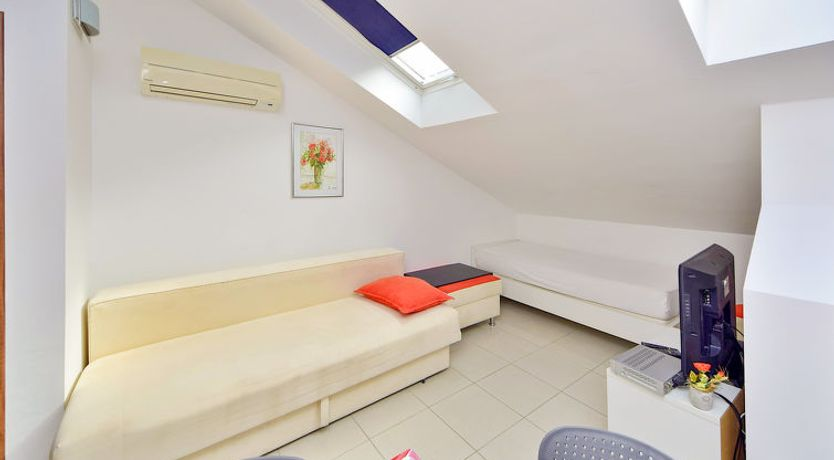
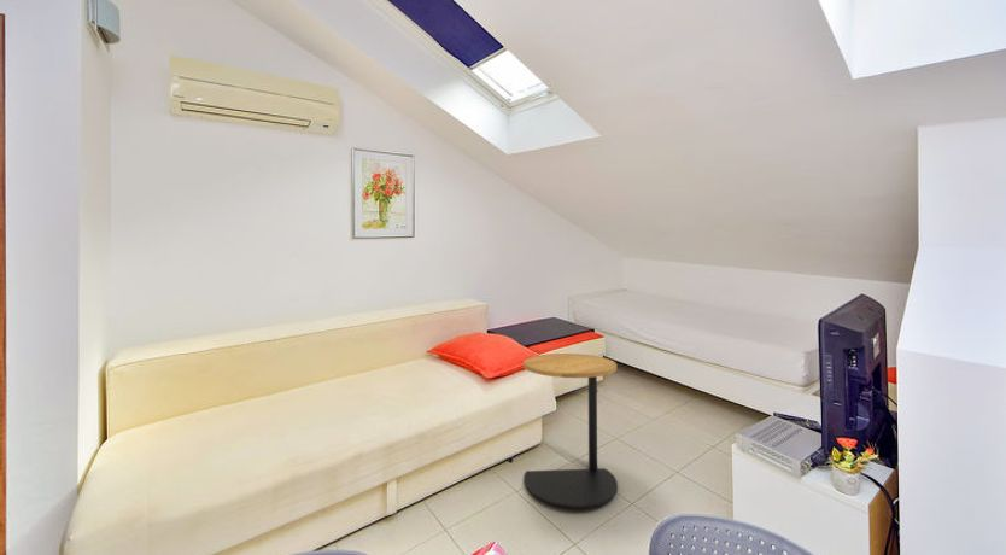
+ side table (589, 421)
